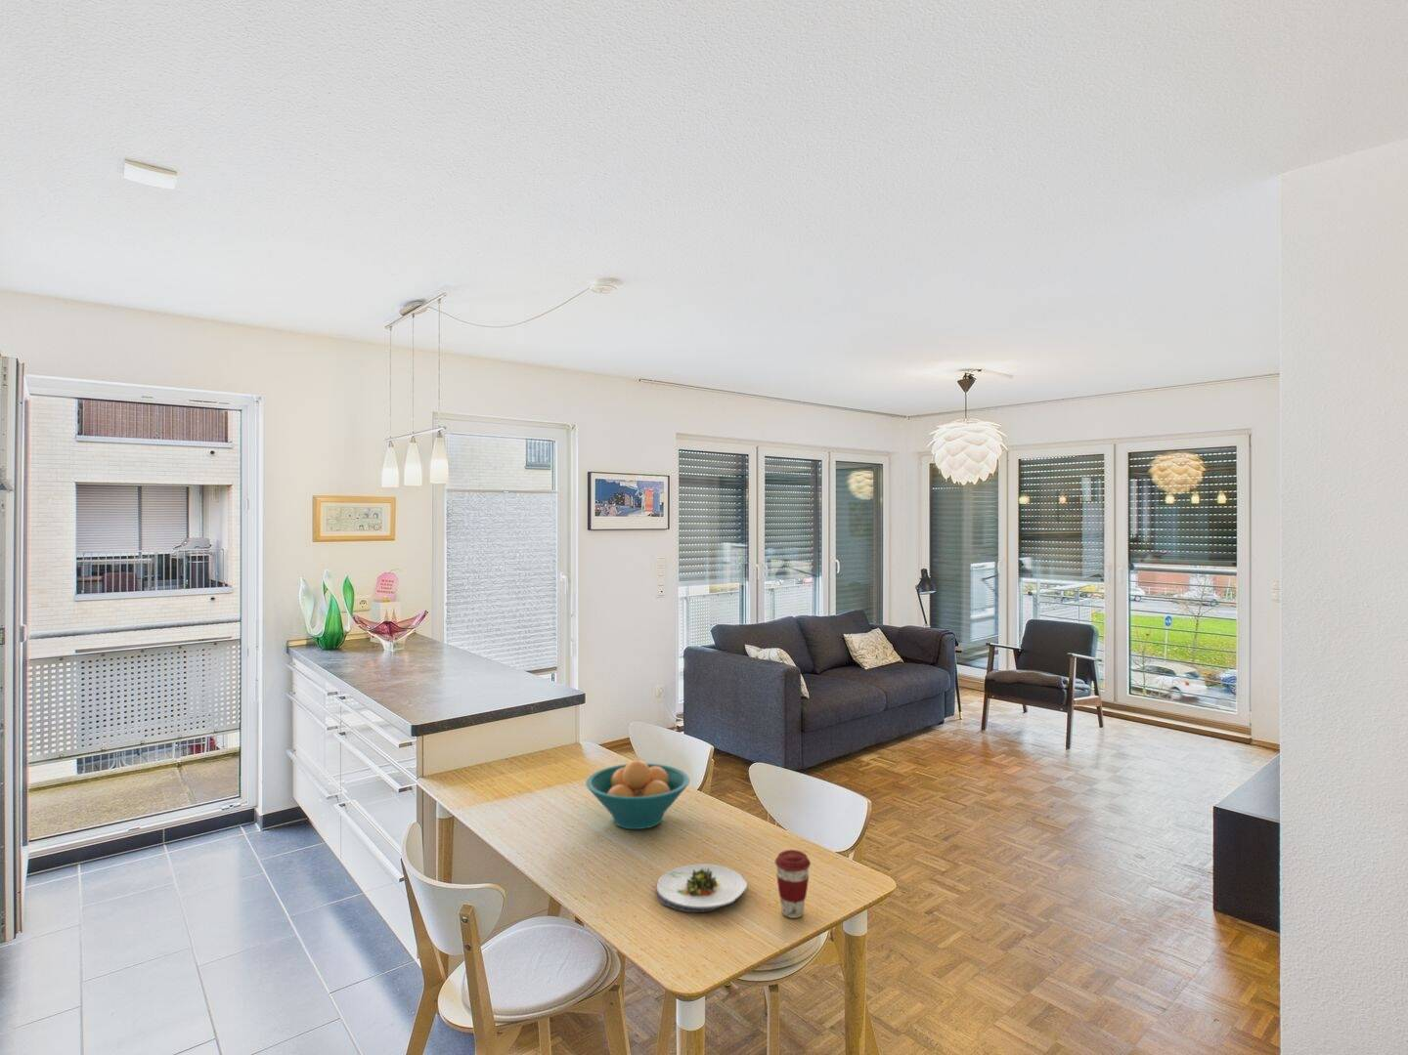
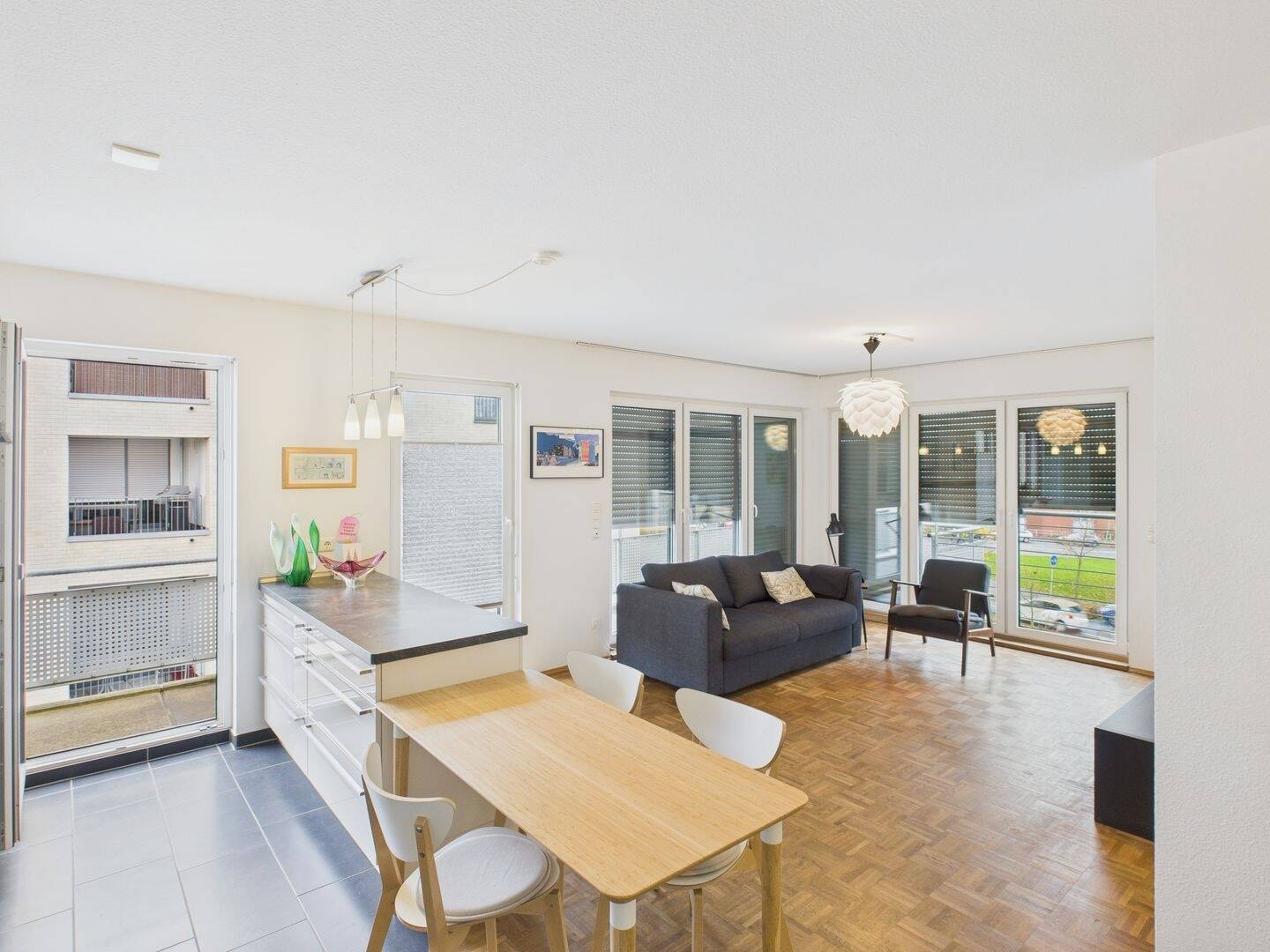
- fruit bowl (637, 790)
- coffee cup (792, 884)
- salad plate (700, 880)
